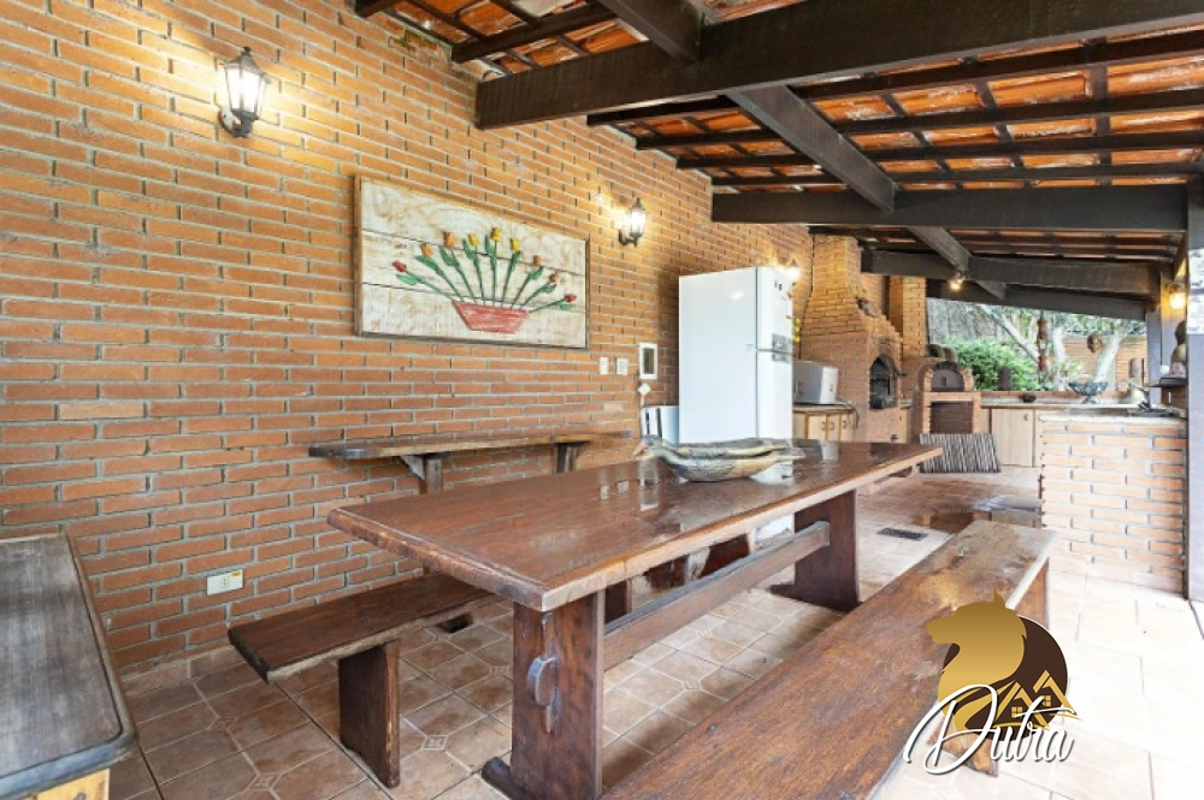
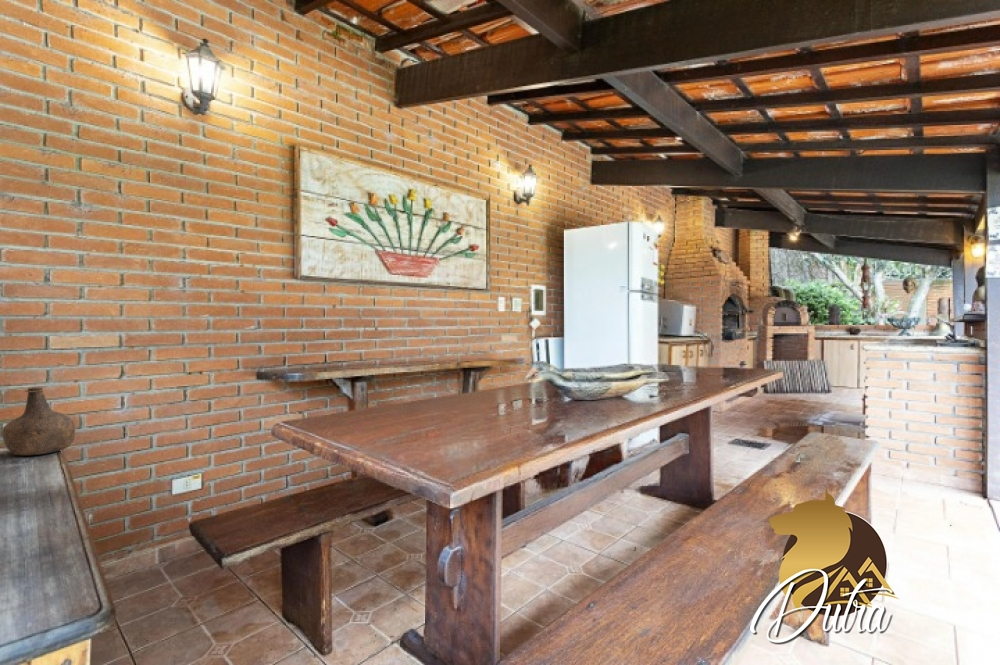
+ bottle (39, 418)
